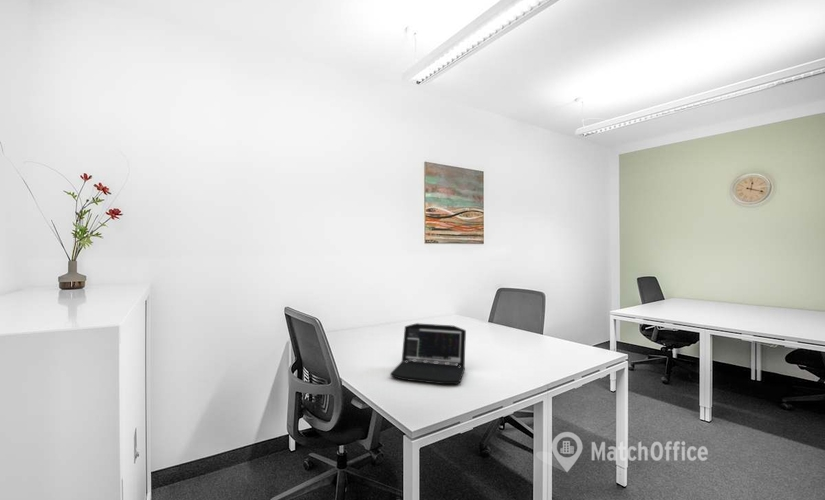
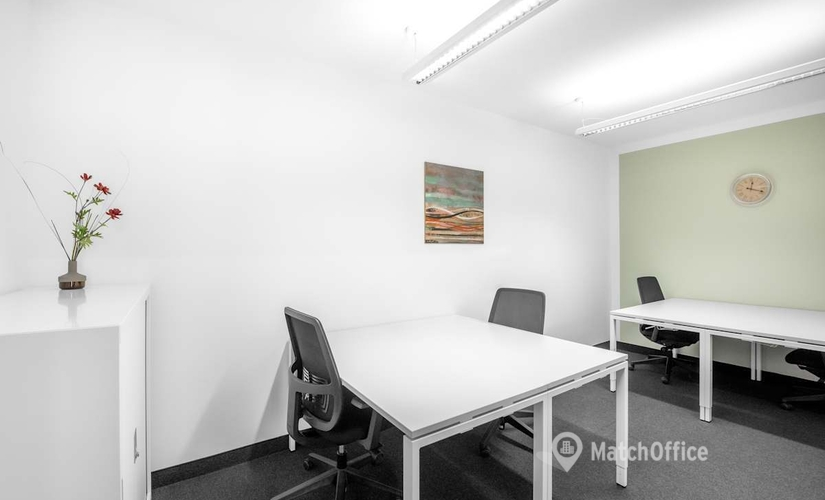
- laptop (429, 351)
